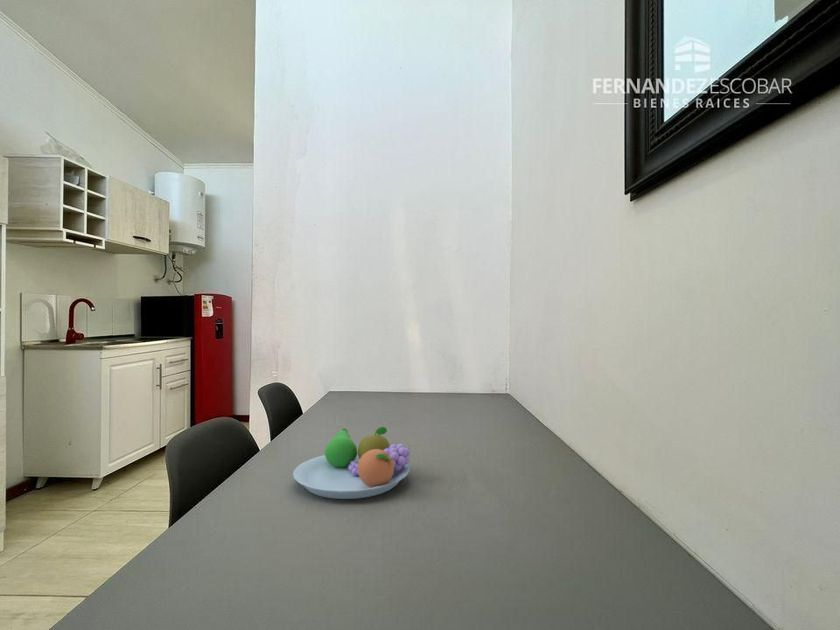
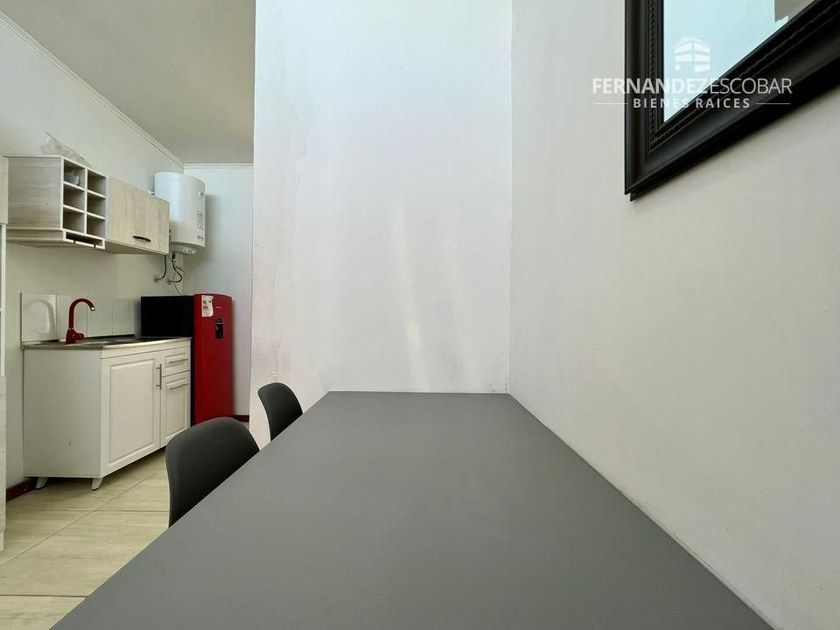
- fruit bowl (353, 456)
